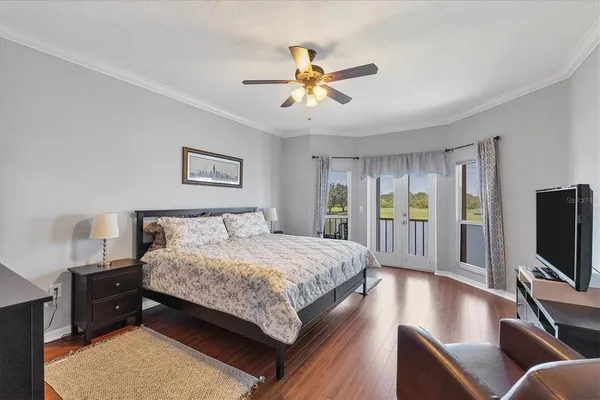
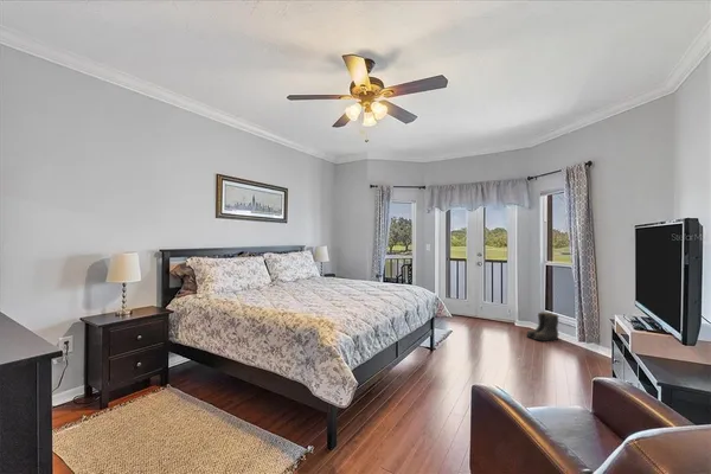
+ boots (542, 325)
